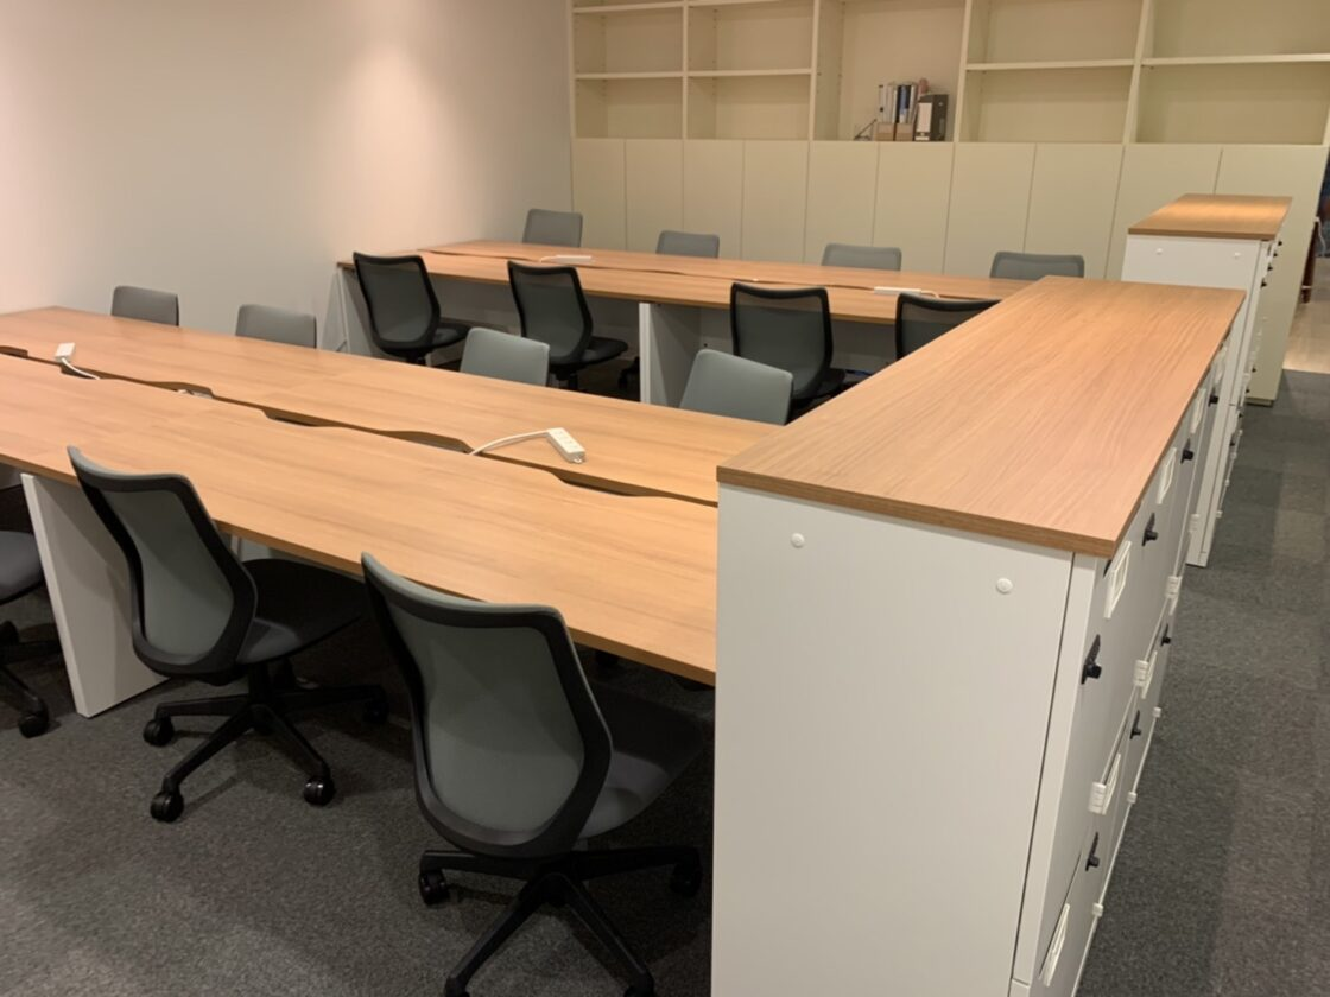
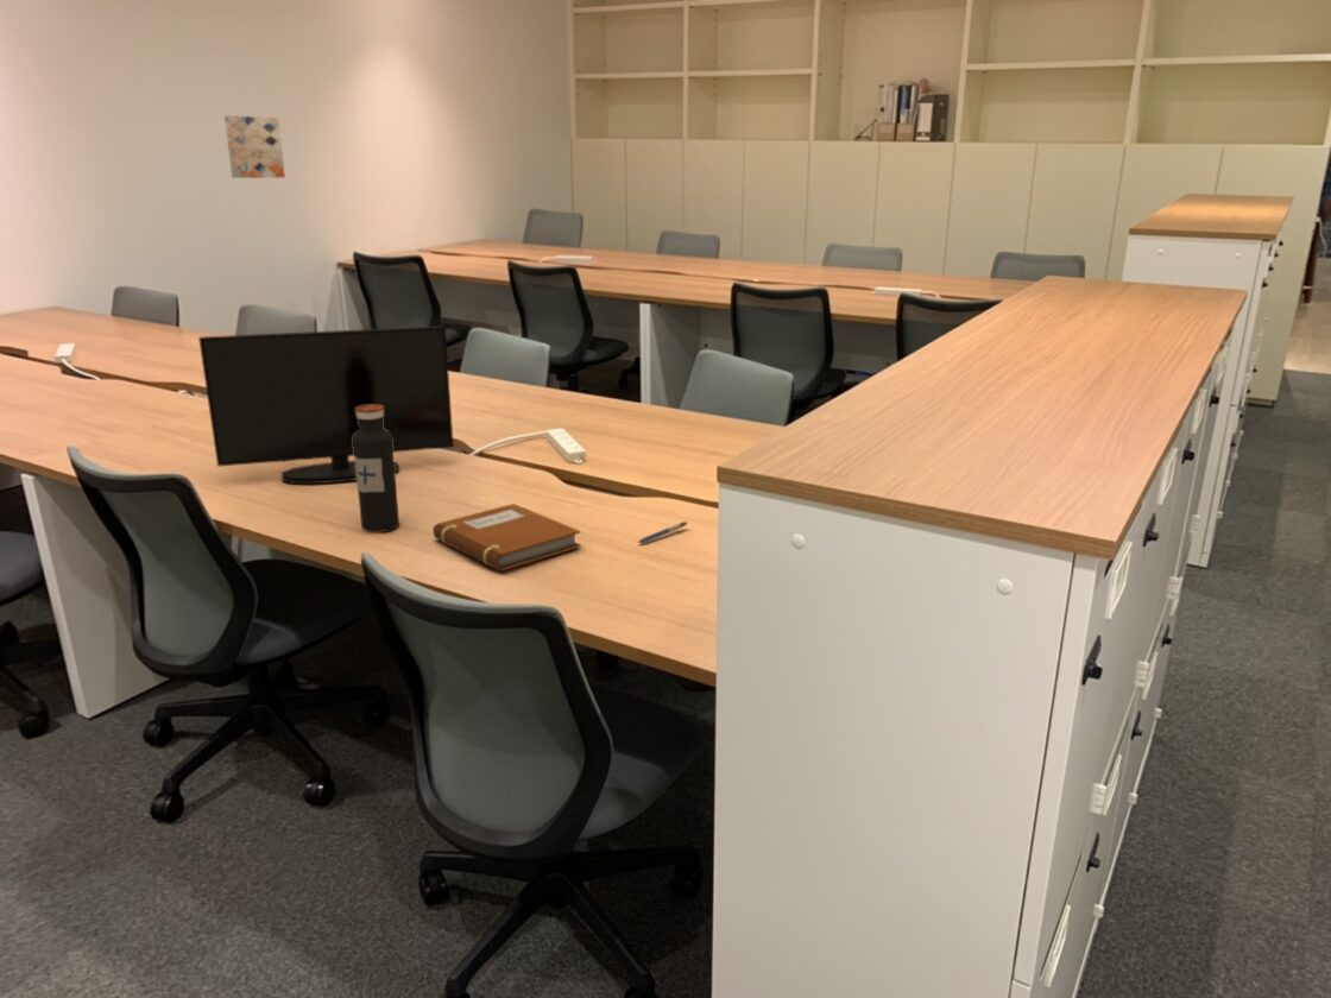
+ pen (662, 531)
+ notebook (504, 535)
+ water bottle (374, 468)
+ wall art (254, 147)
+ monitor (334, 404)
